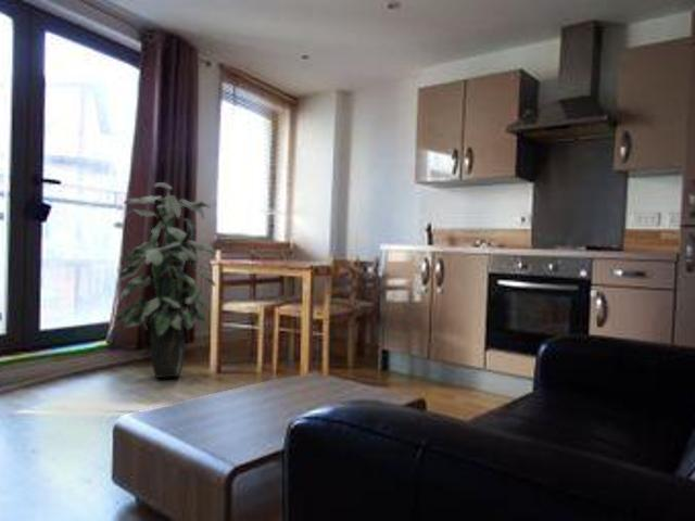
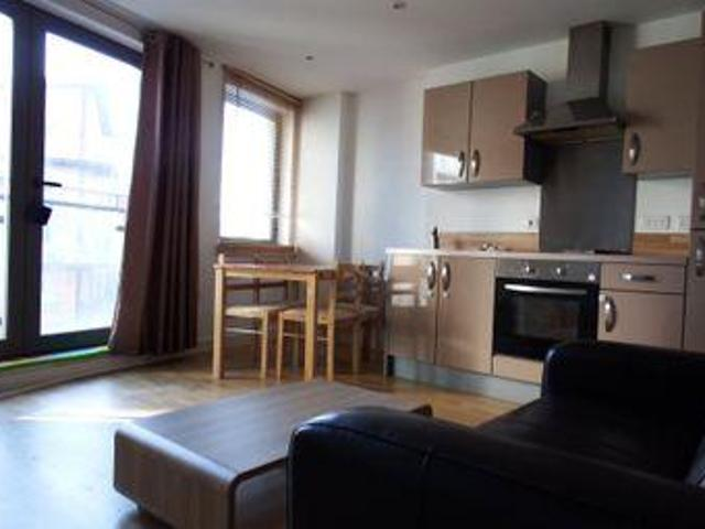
- indoor plant (164, 280)
